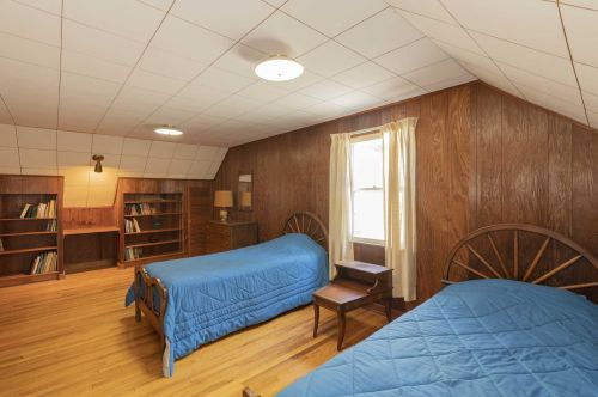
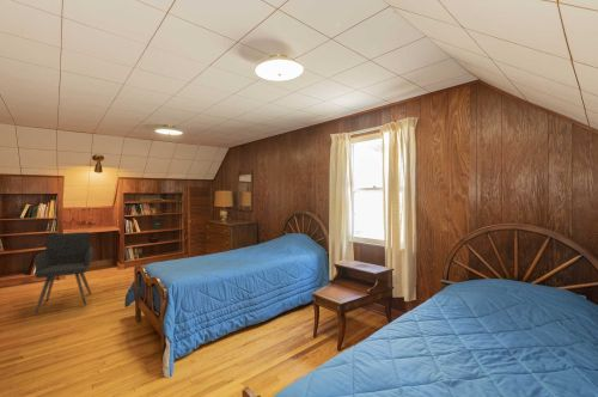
+ armchair (66, 268)
